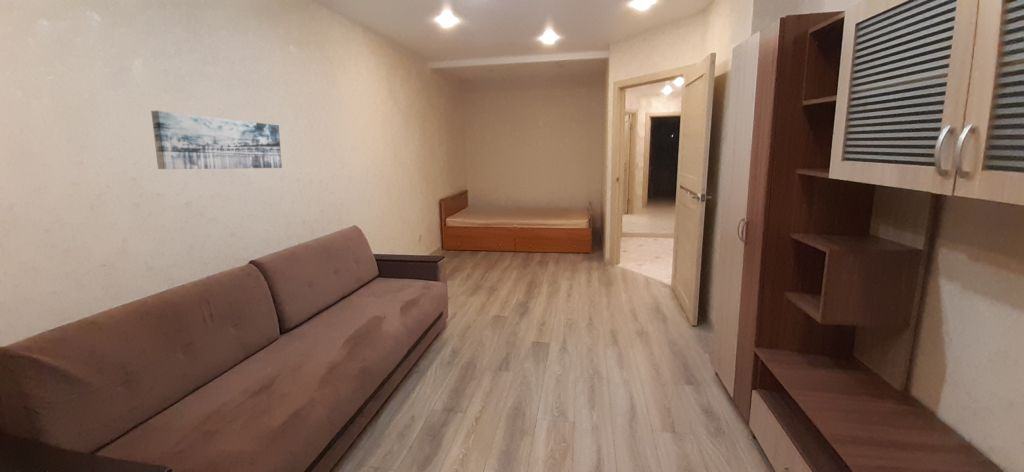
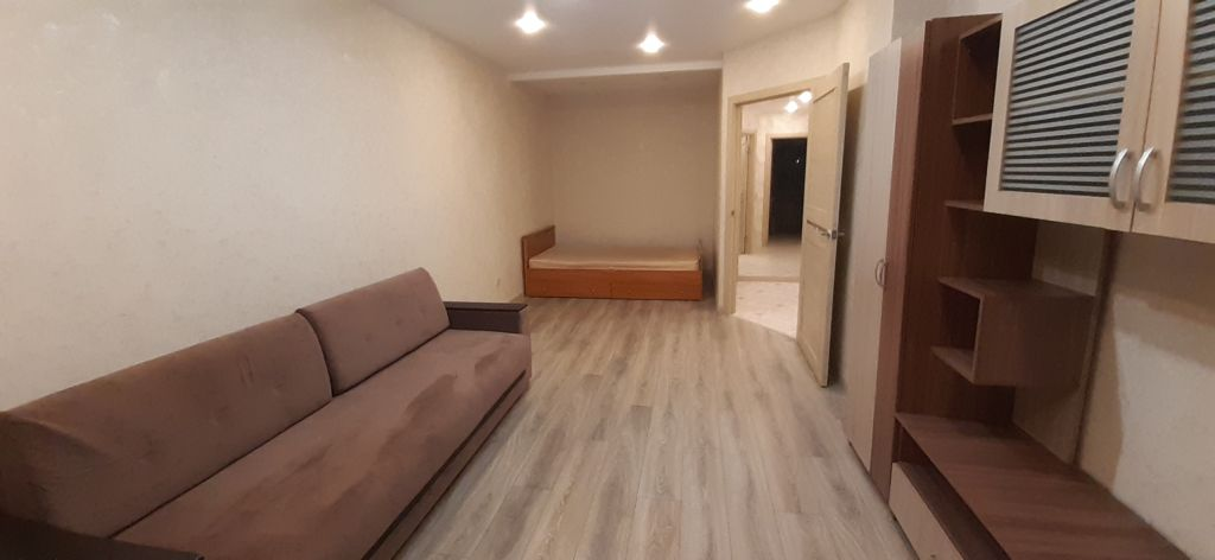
- wall art (227, 144)
